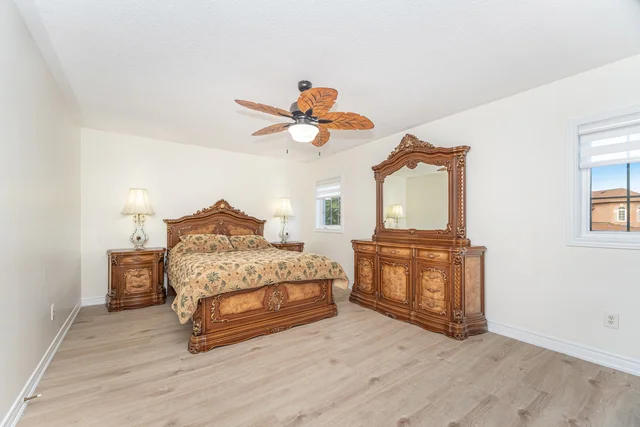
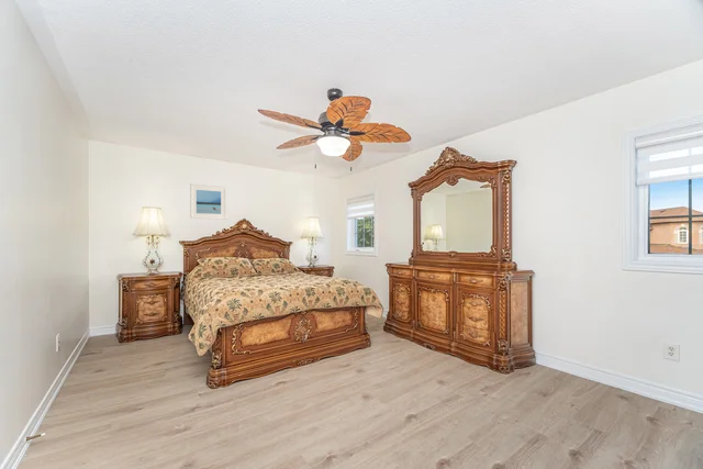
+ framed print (209, 202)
